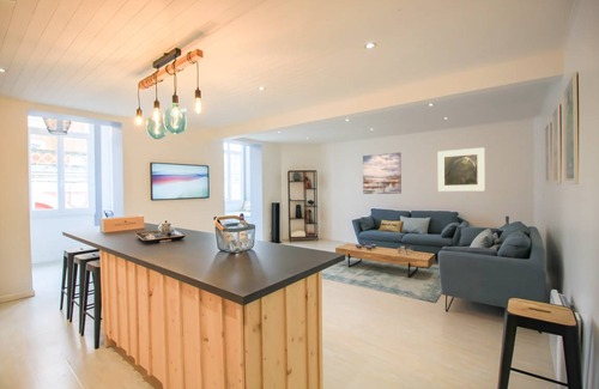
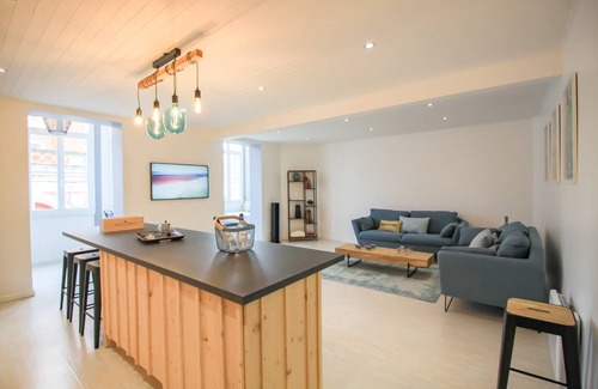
- wall art (381, 174)
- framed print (460, 170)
